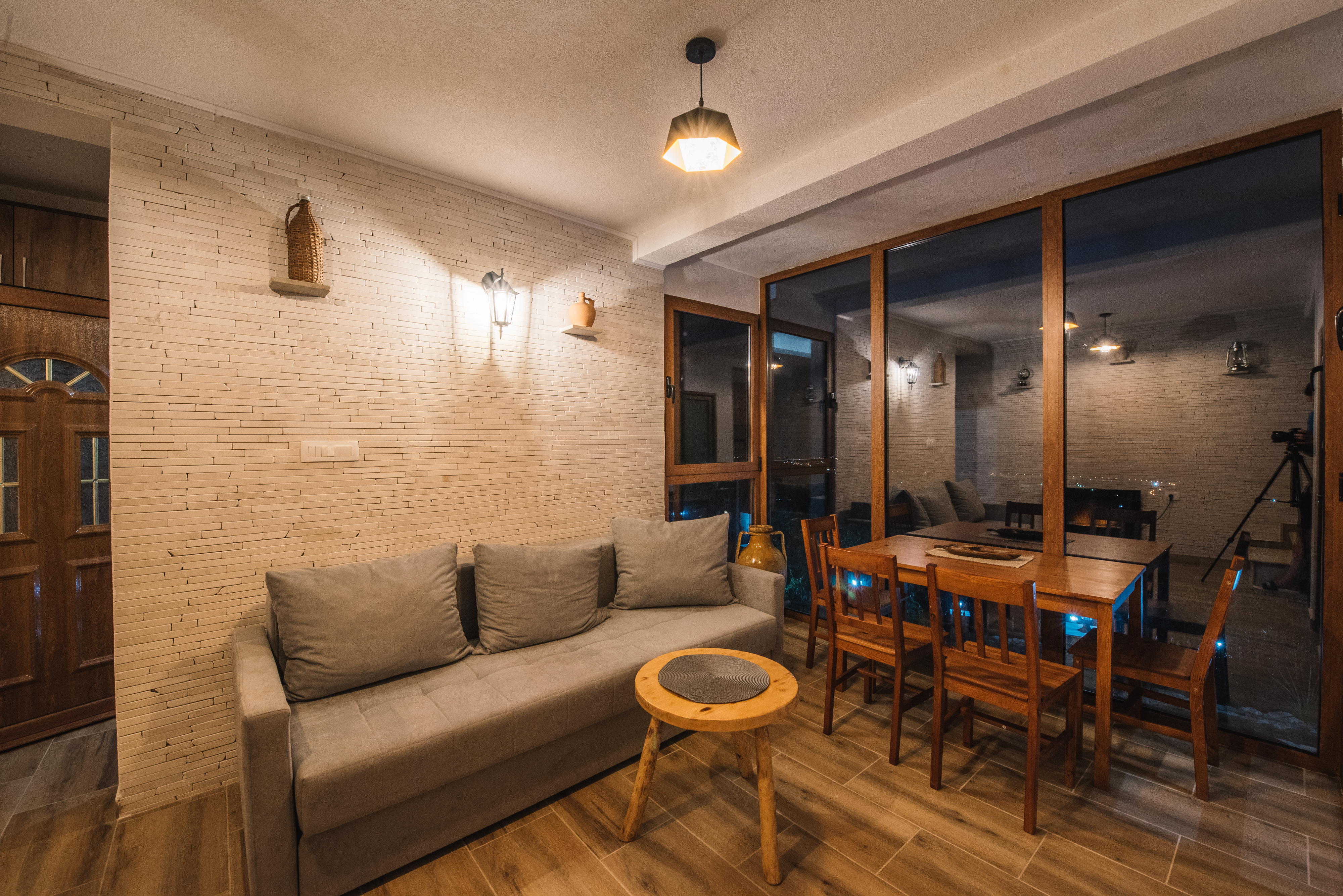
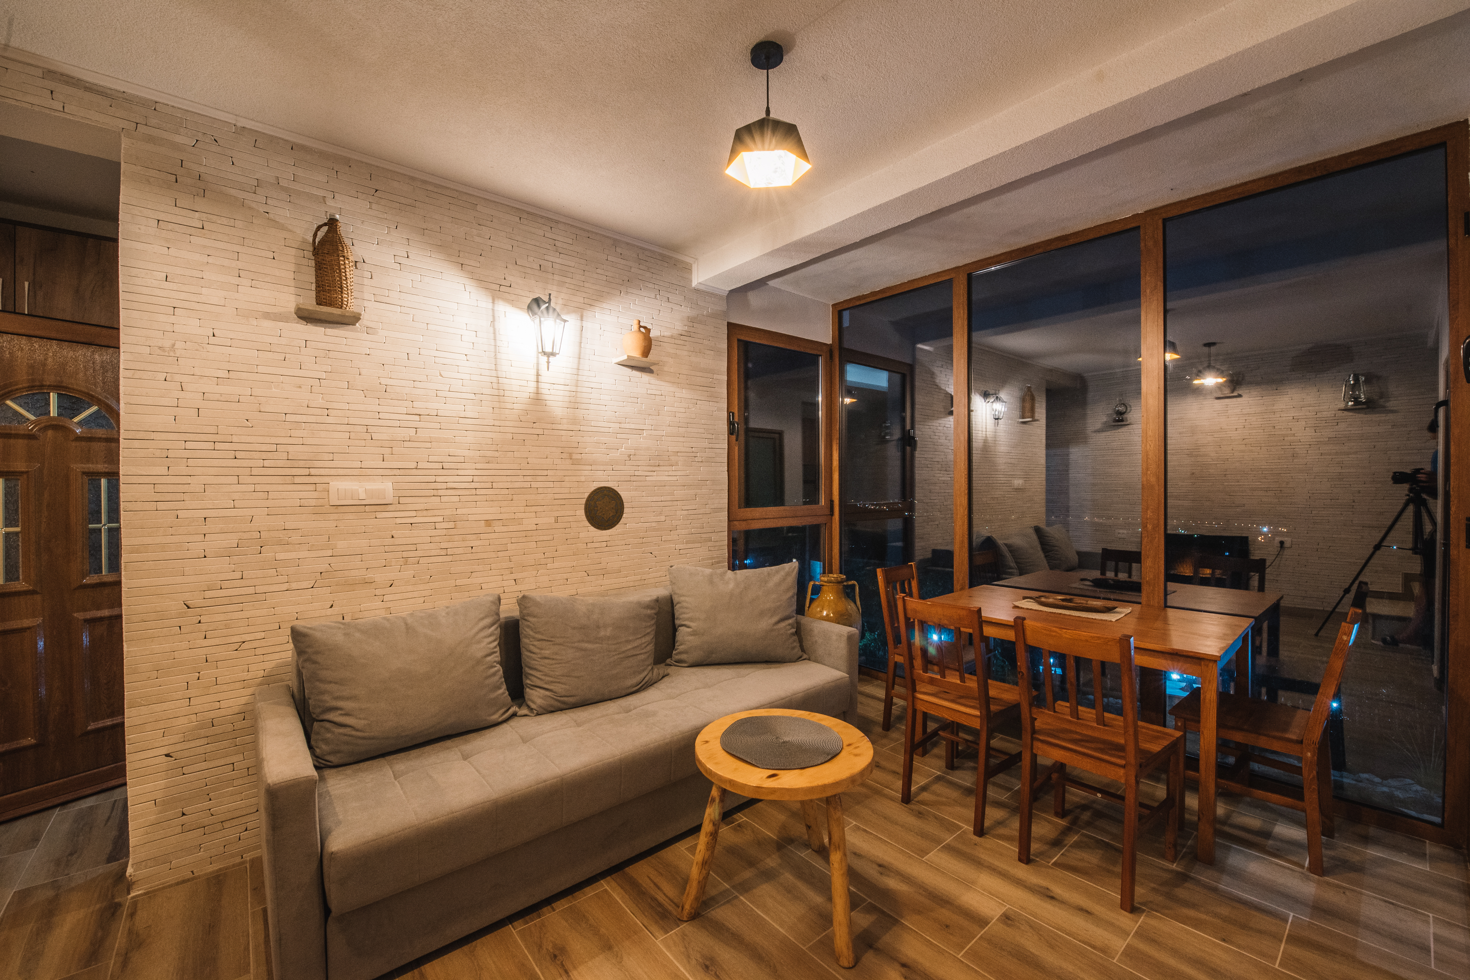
+ decorative plate (605, 508)
